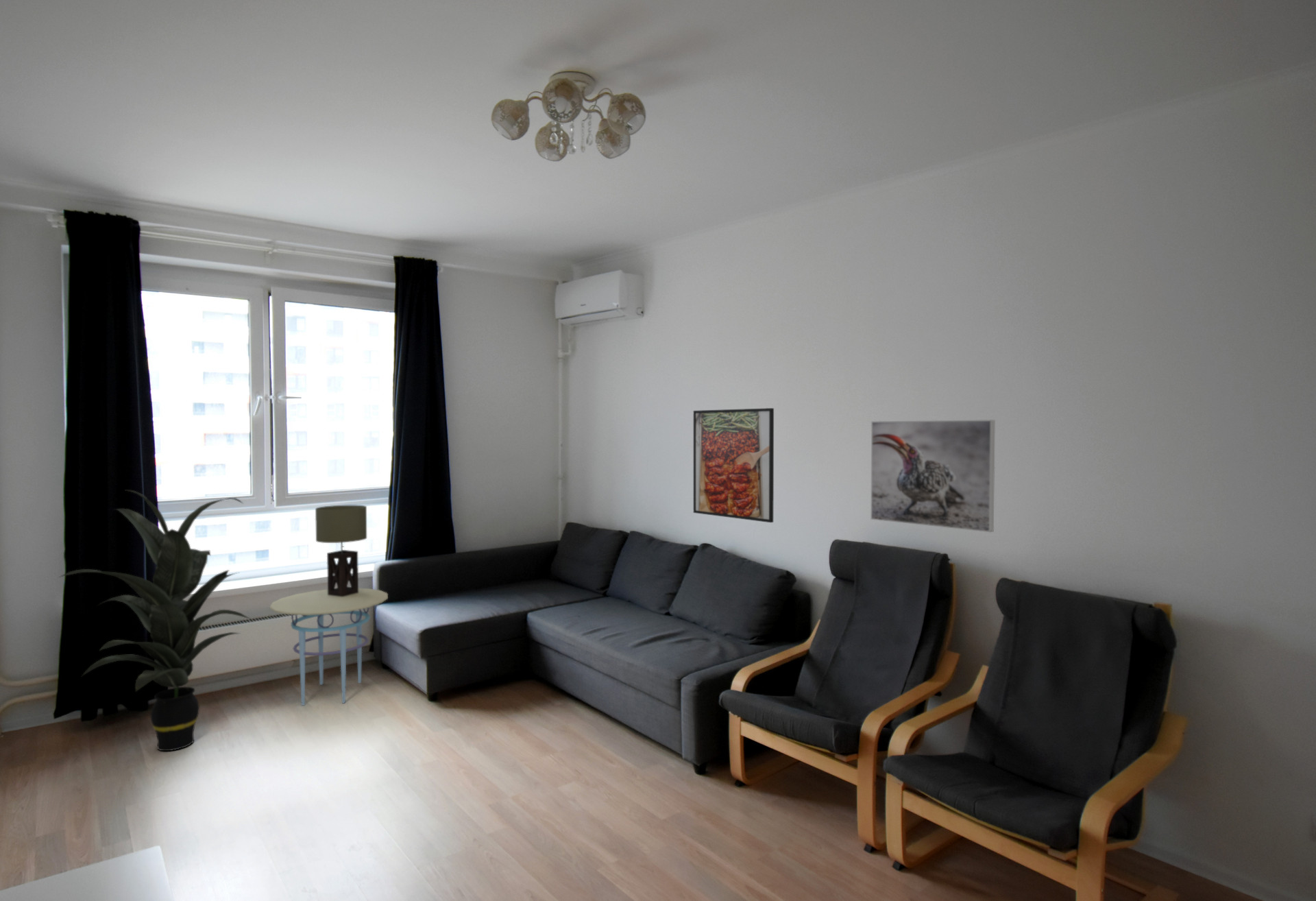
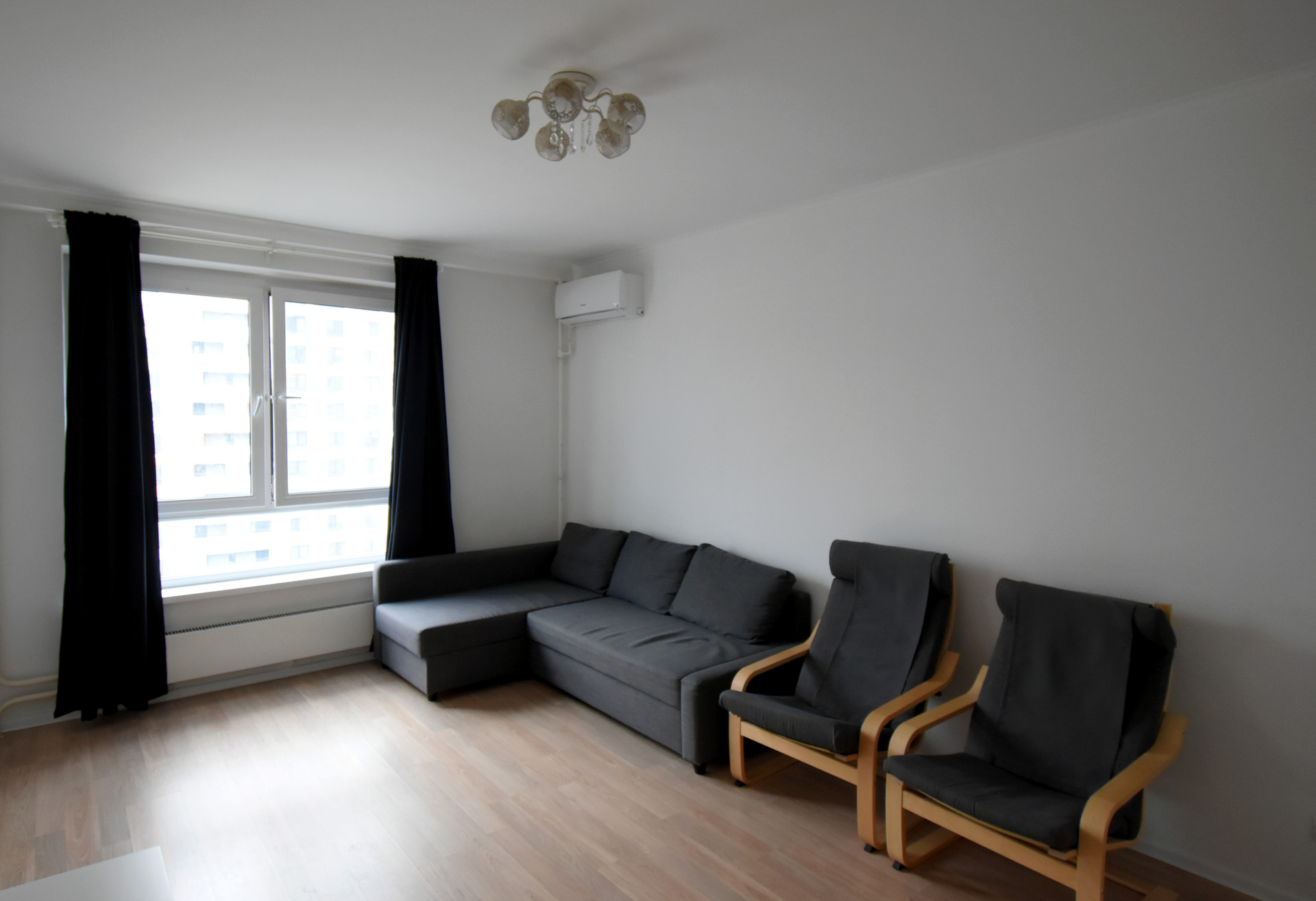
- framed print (731, 464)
- table lamp (341, 550)
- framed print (928, 472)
- side table (331, 651)
- indoor plant (162, 616)
